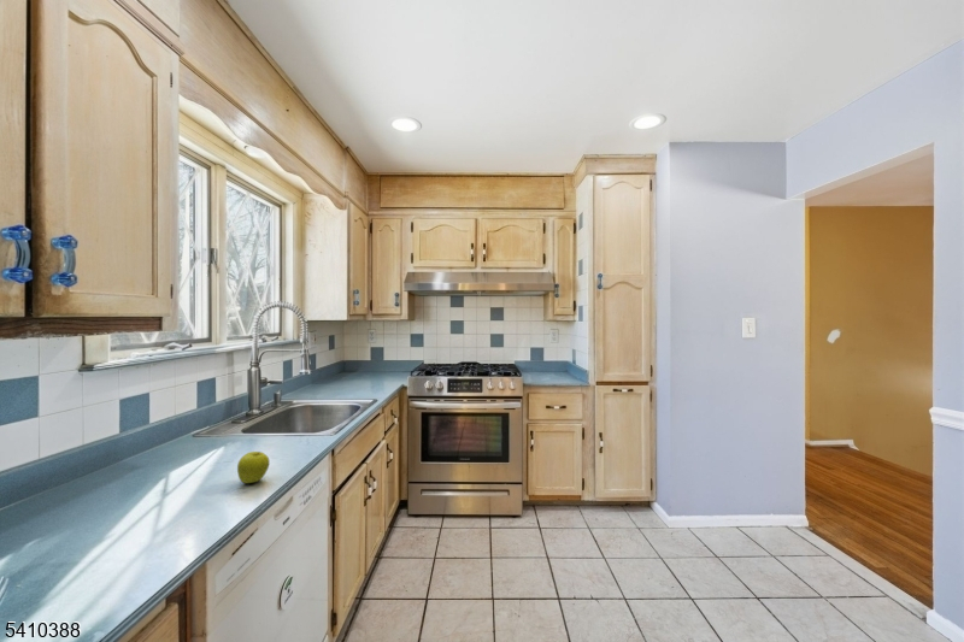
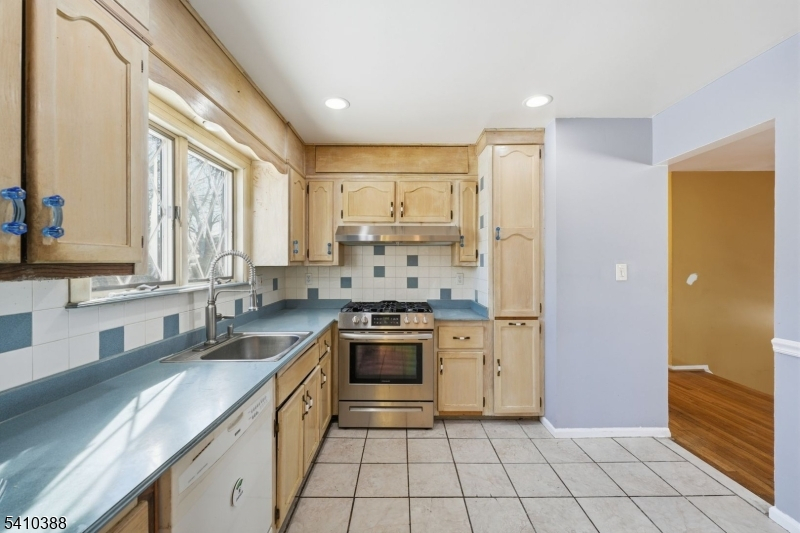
- fruit (253, 466)
